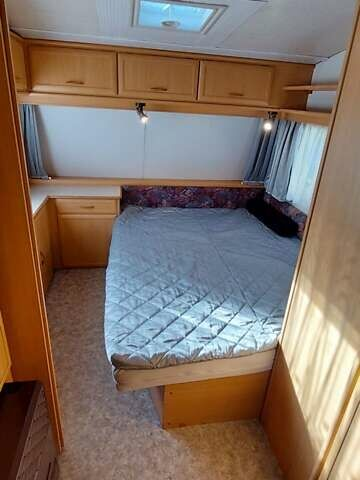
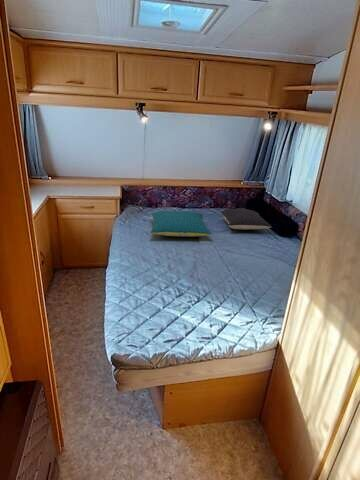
+ pillow (178, 223)
+ pillow (244, 219)
